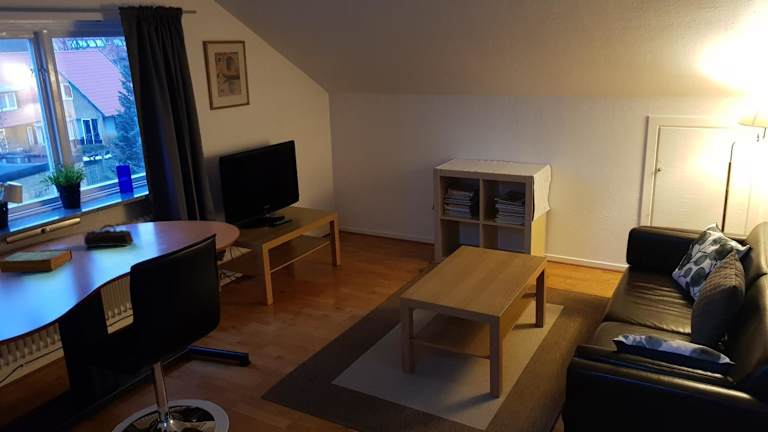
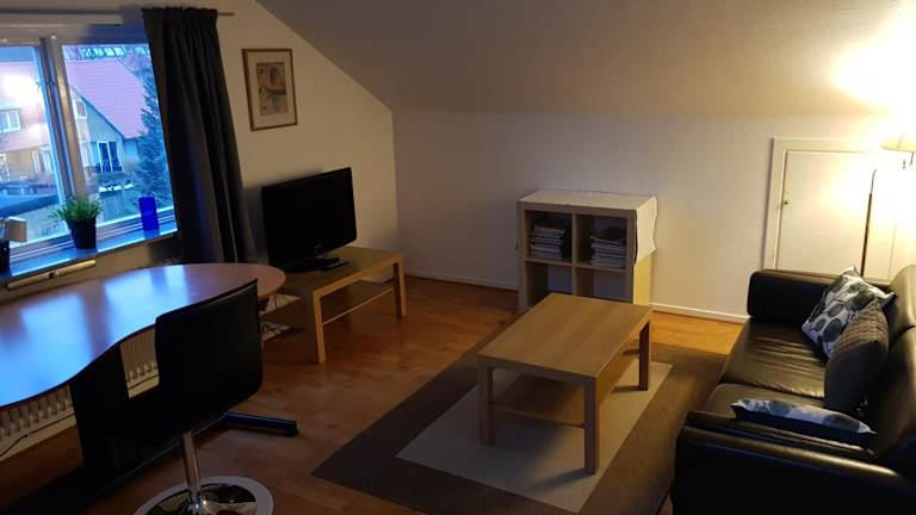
- pencil case (108, 234)
- book (36, 260)
